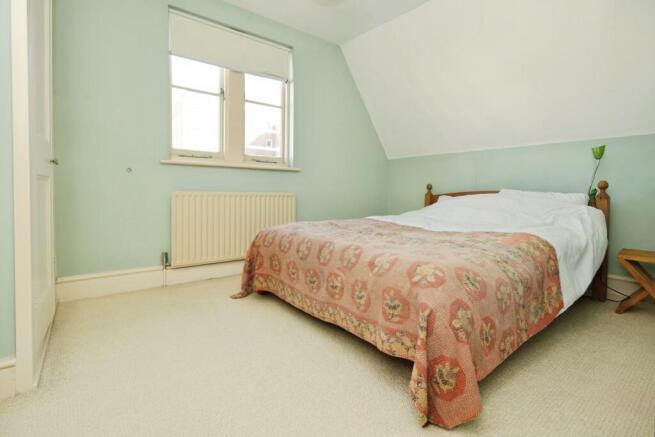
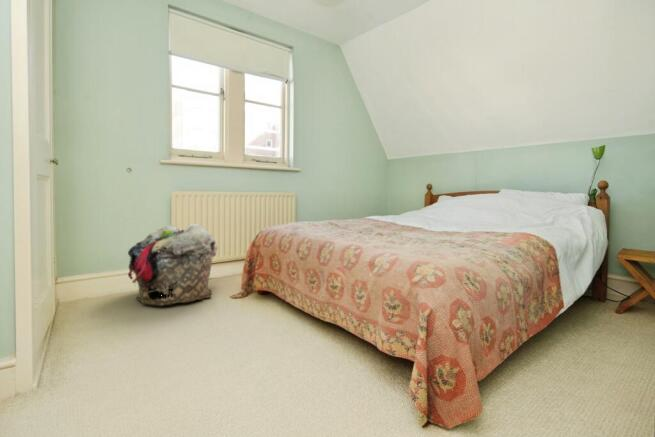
+ laundry basket (178, 259)
